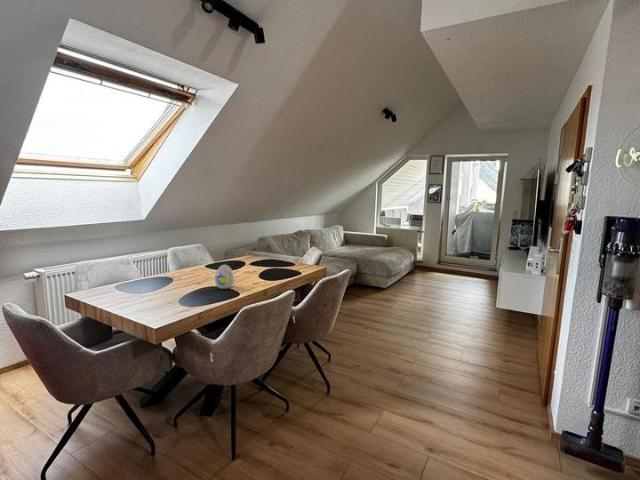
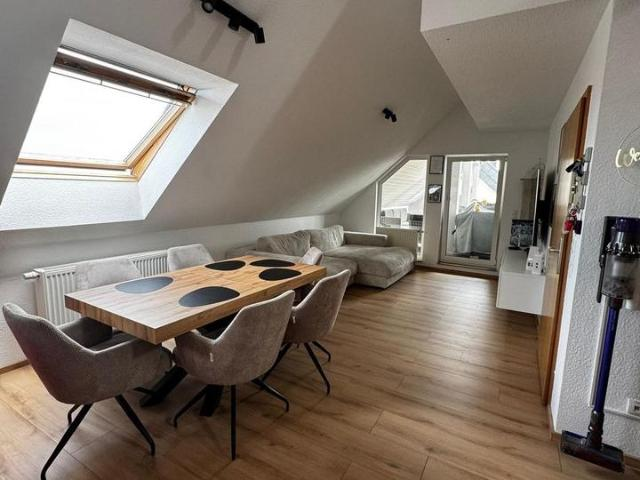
- decorative egg (224, 276)
